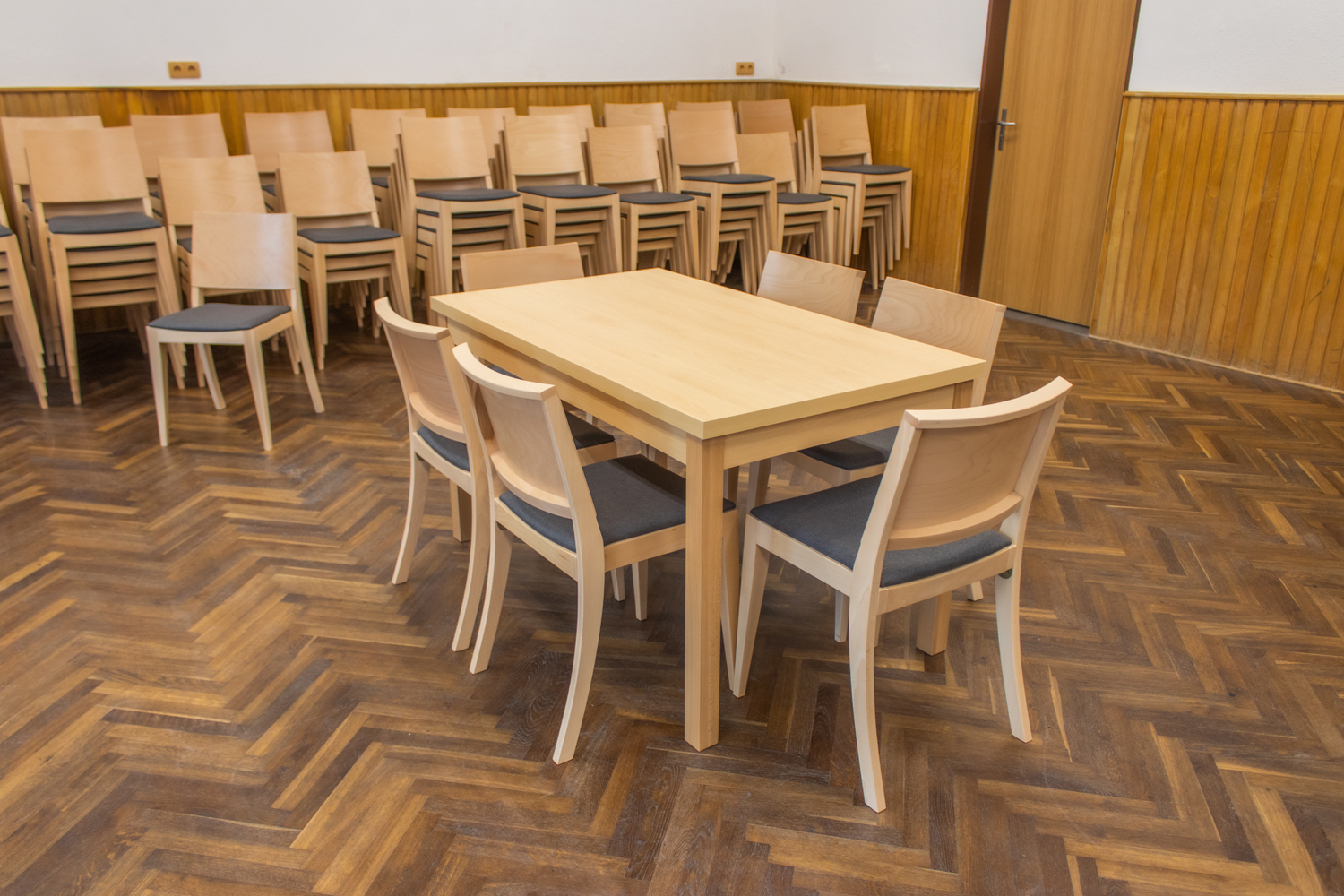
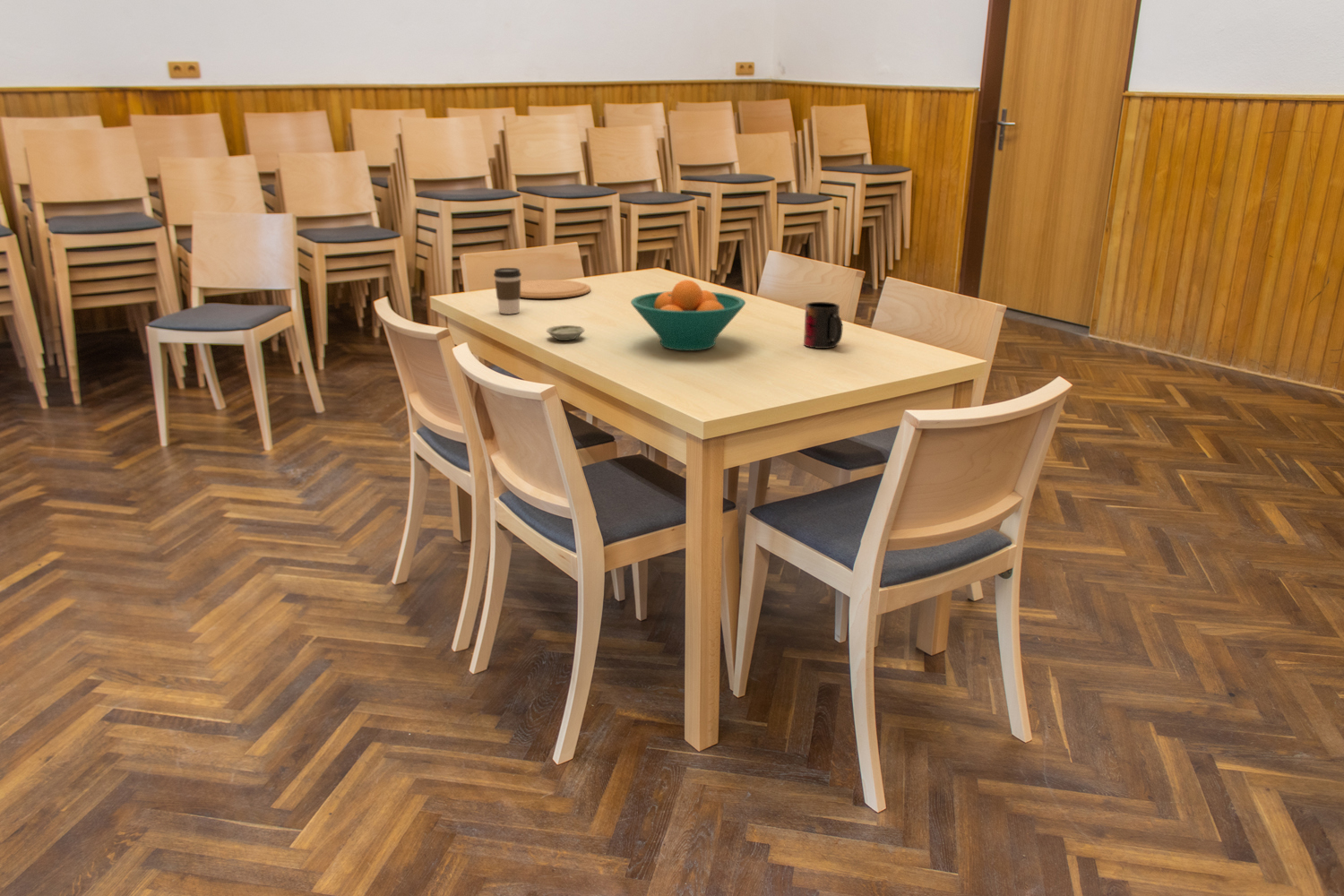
+ fruit bowl (687, 313)
+ plate (547, 288)
+ mug (825, 326)
+ saucer (565, 333)
+ coffee cup (508, 290)
